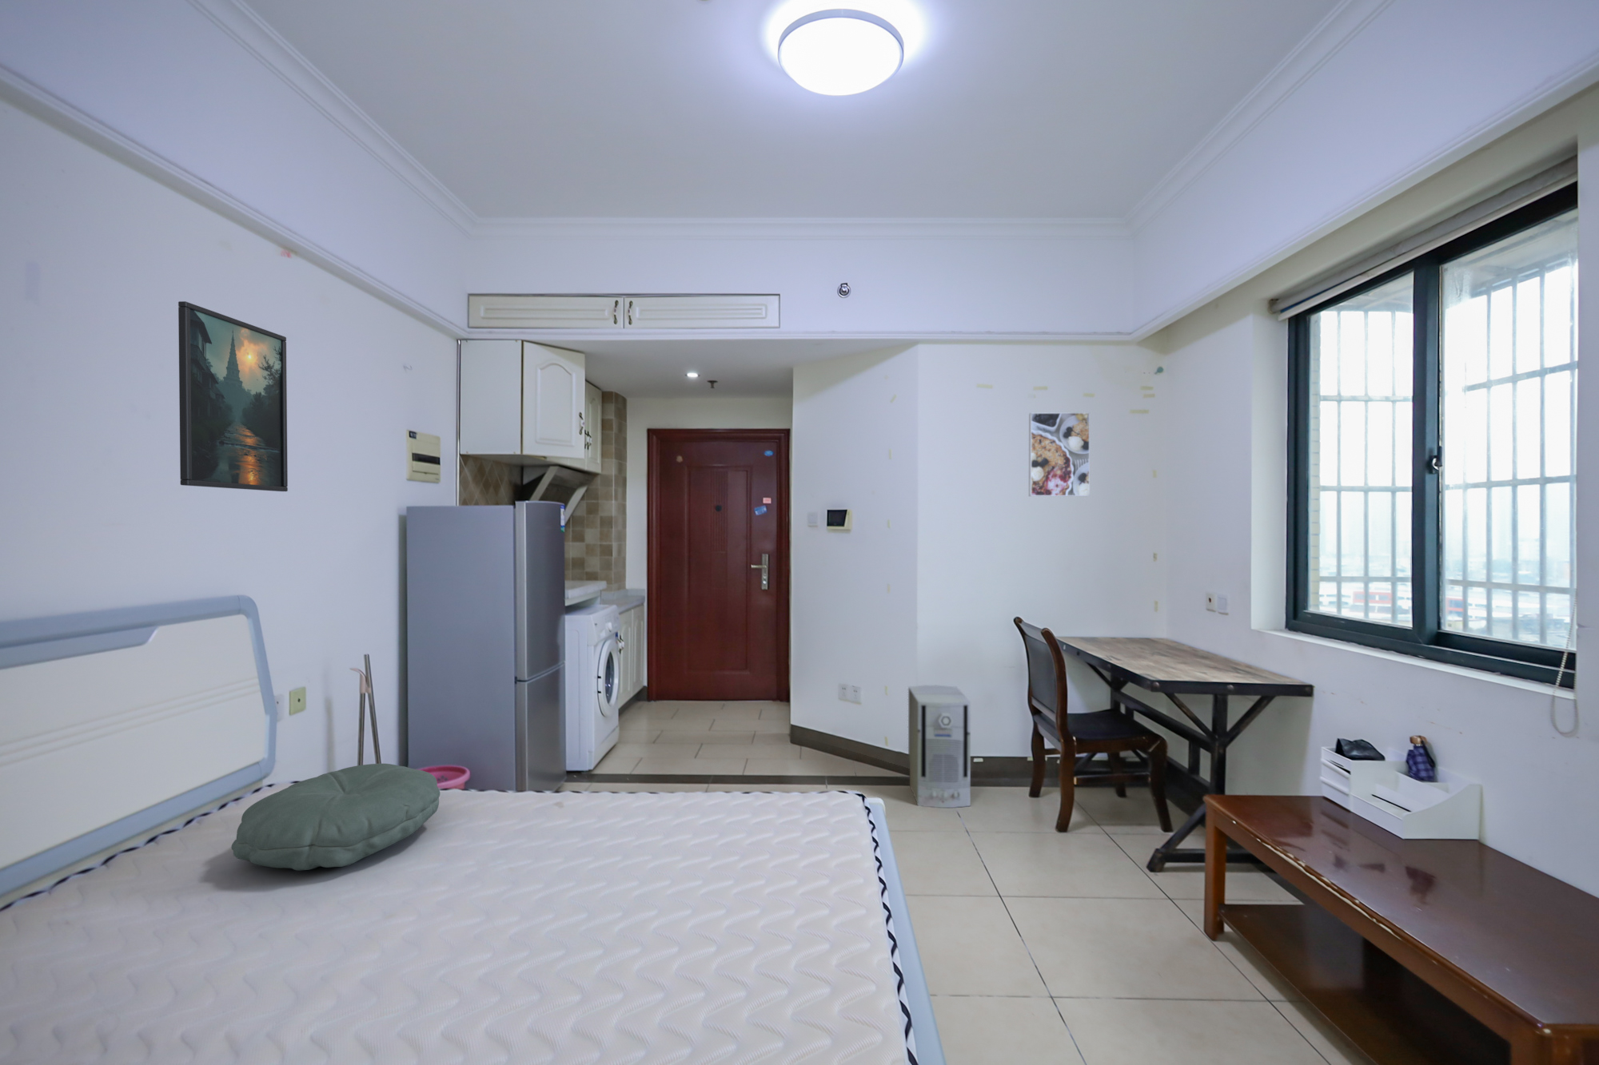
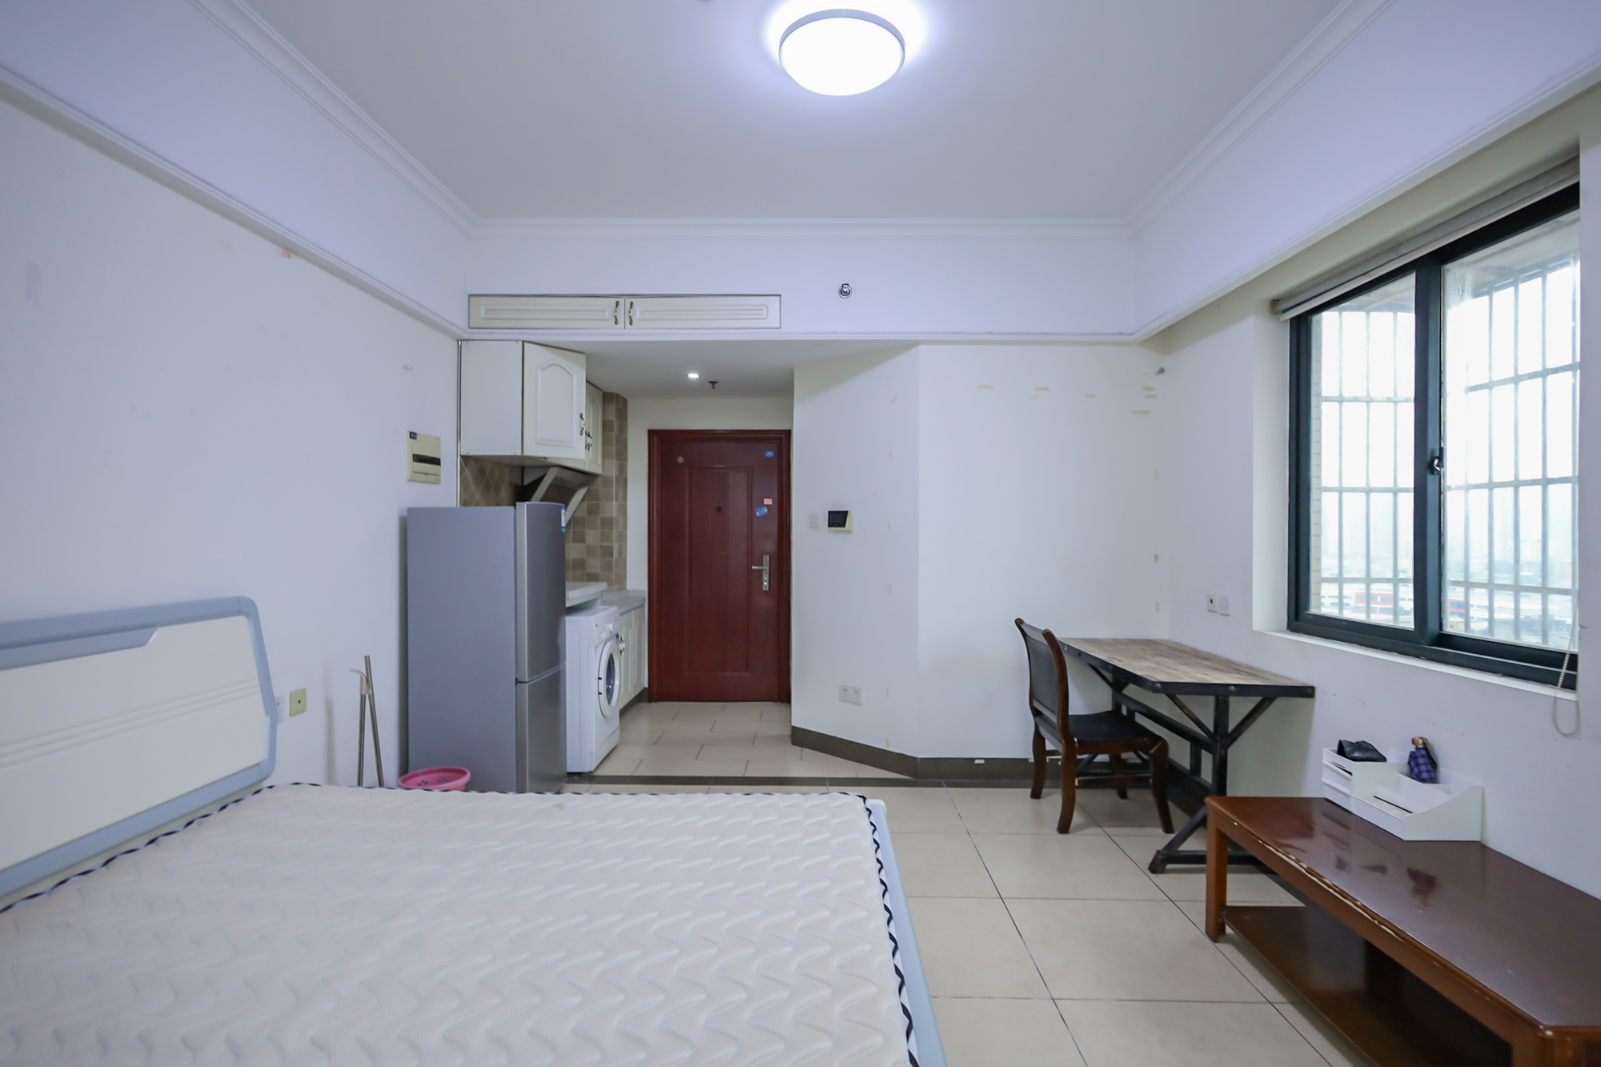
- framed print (238, 404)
- pillow (348, 811)
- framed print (1058, 454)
- air purifier (938, 744)
